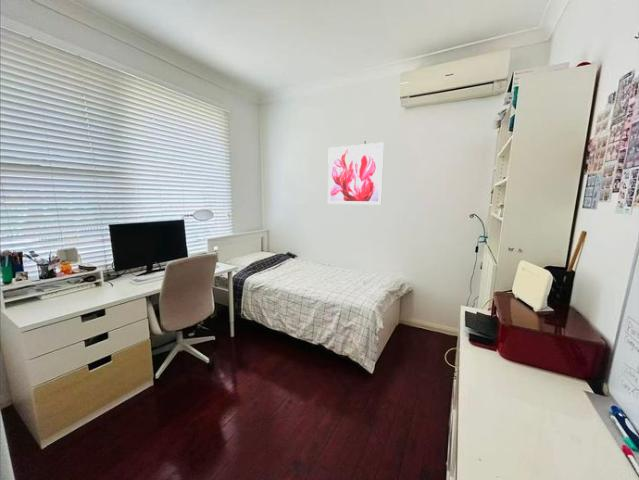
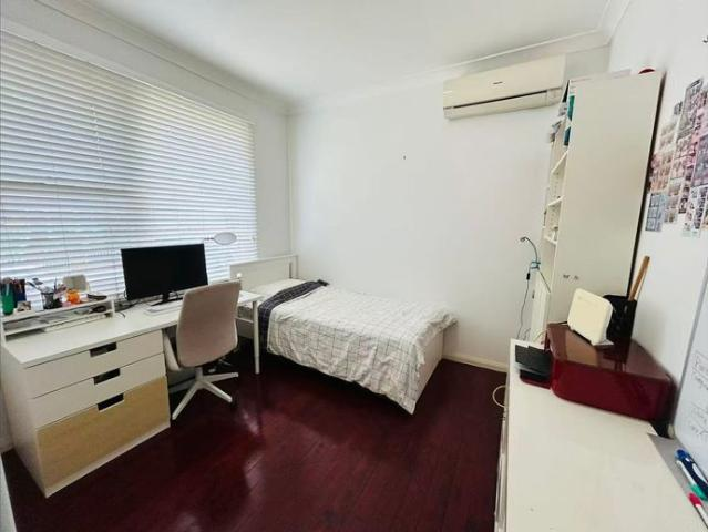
- wall art (354, 175)
